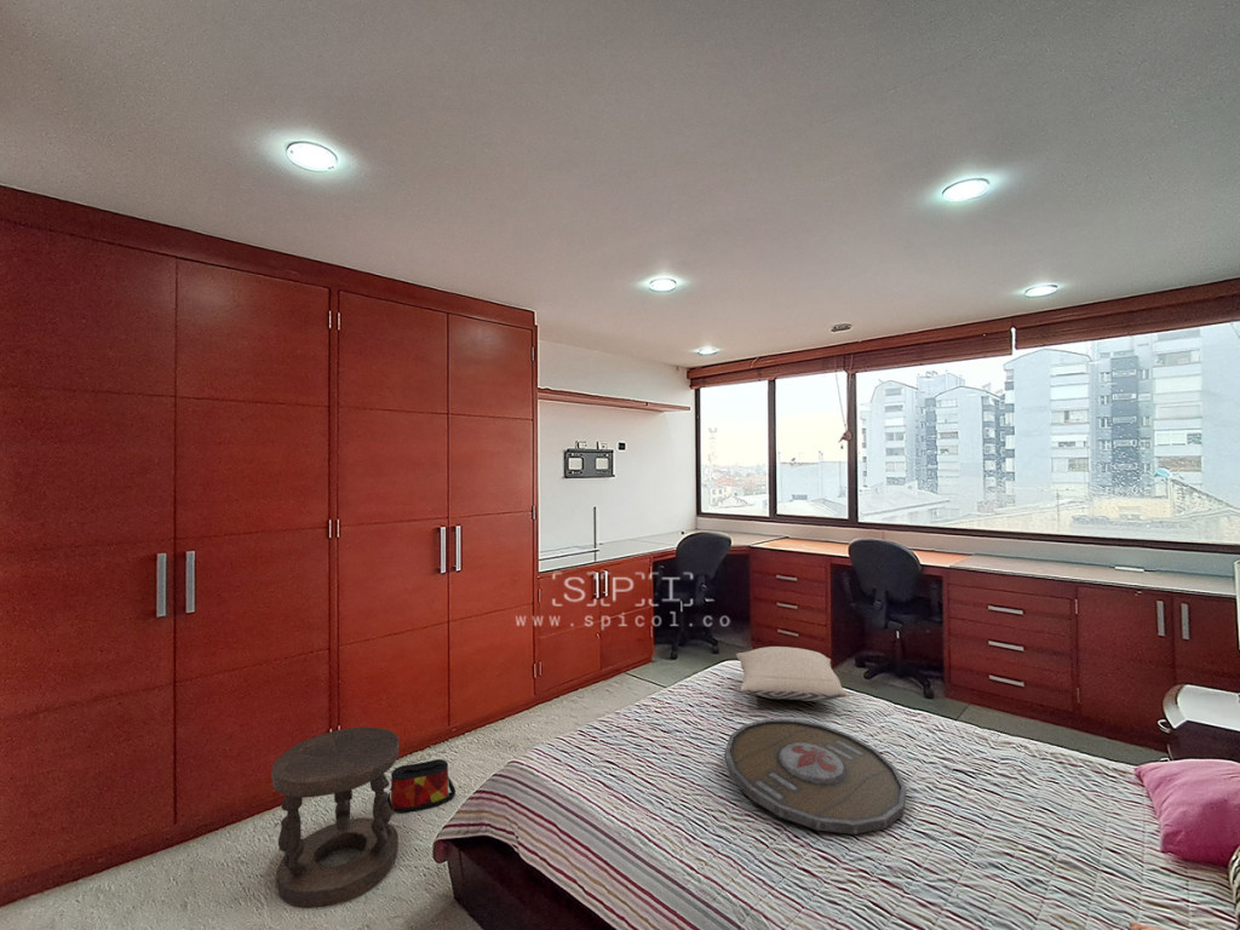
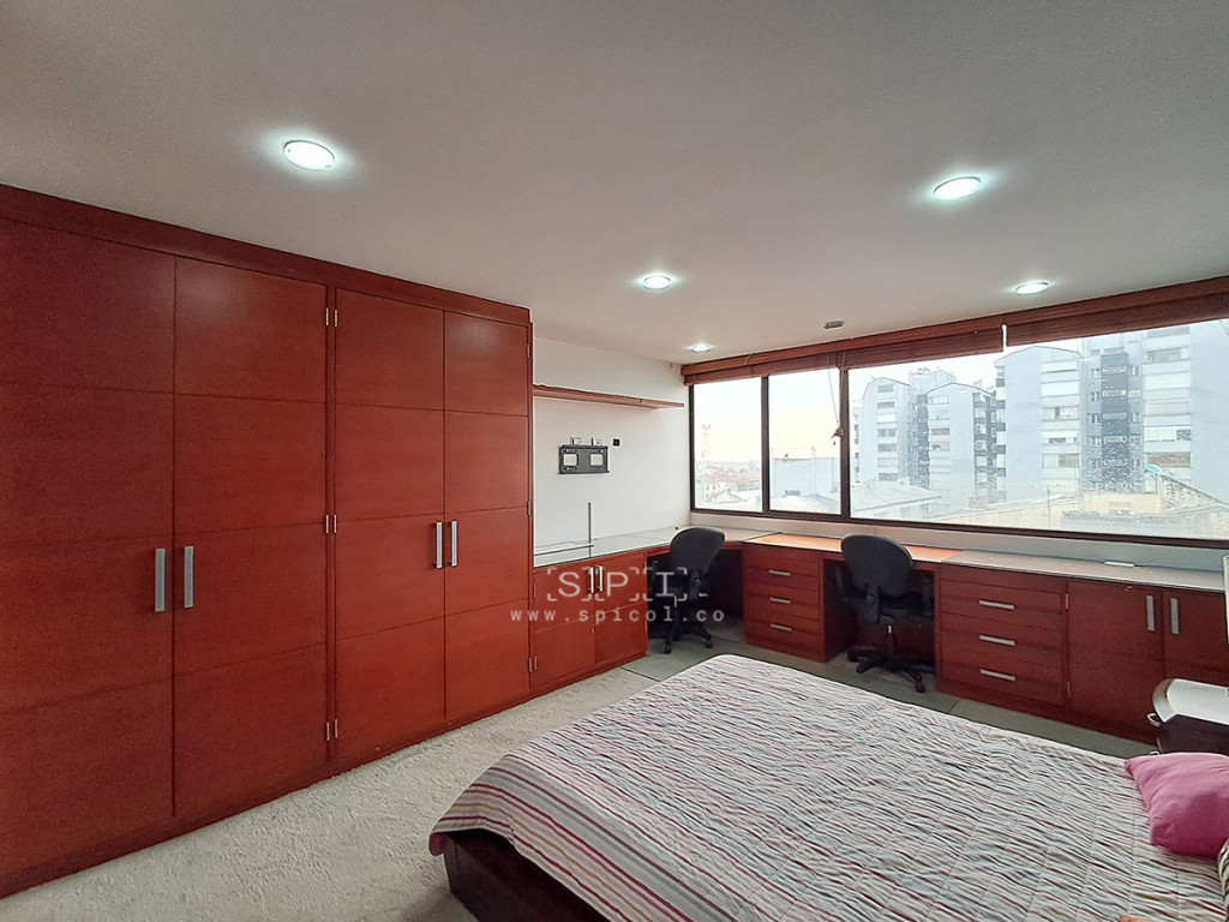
- pillow (787, 674)
- stool (338, 808)
- bag (421, 783)
- serving tray (810, 767)
